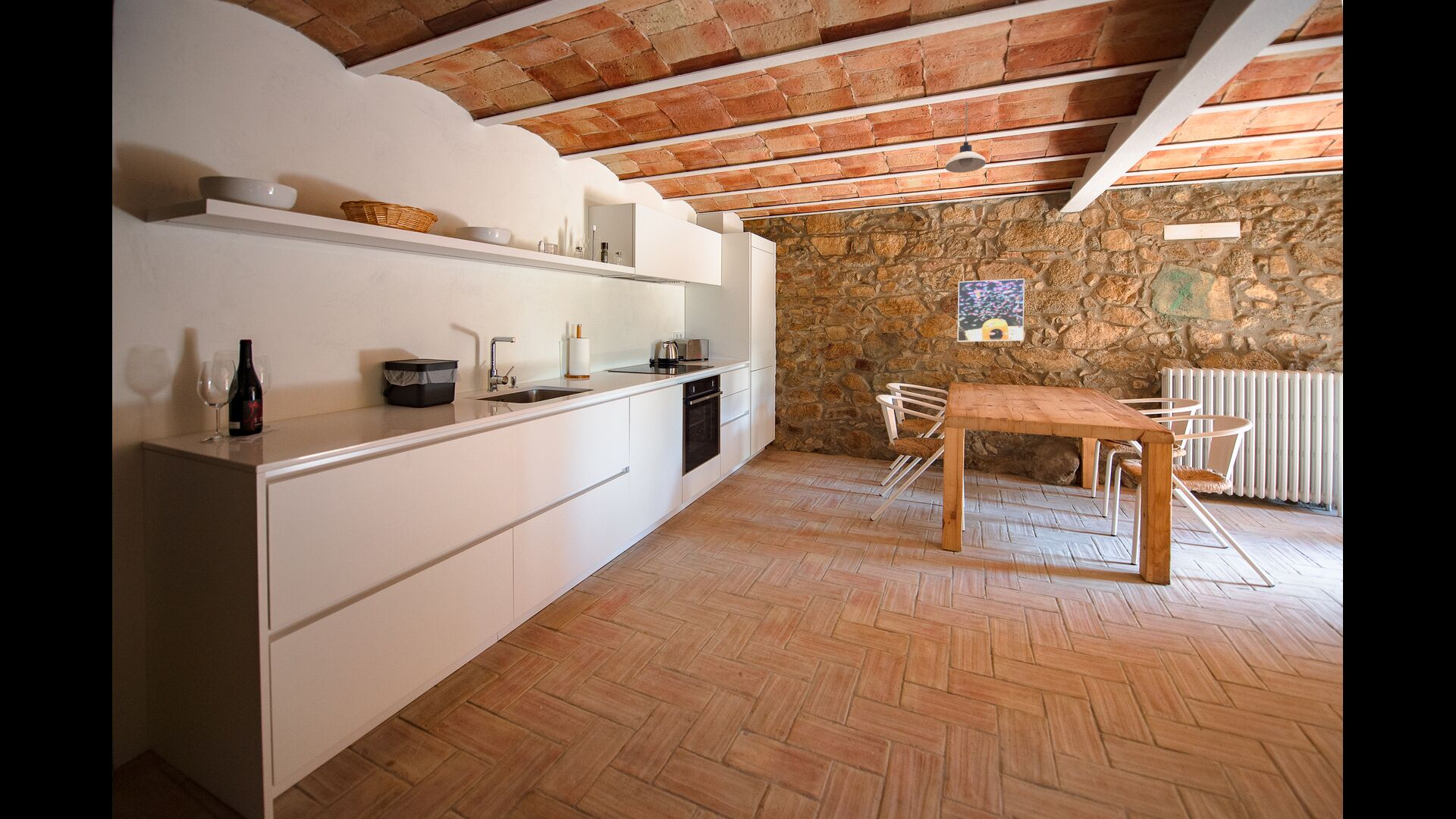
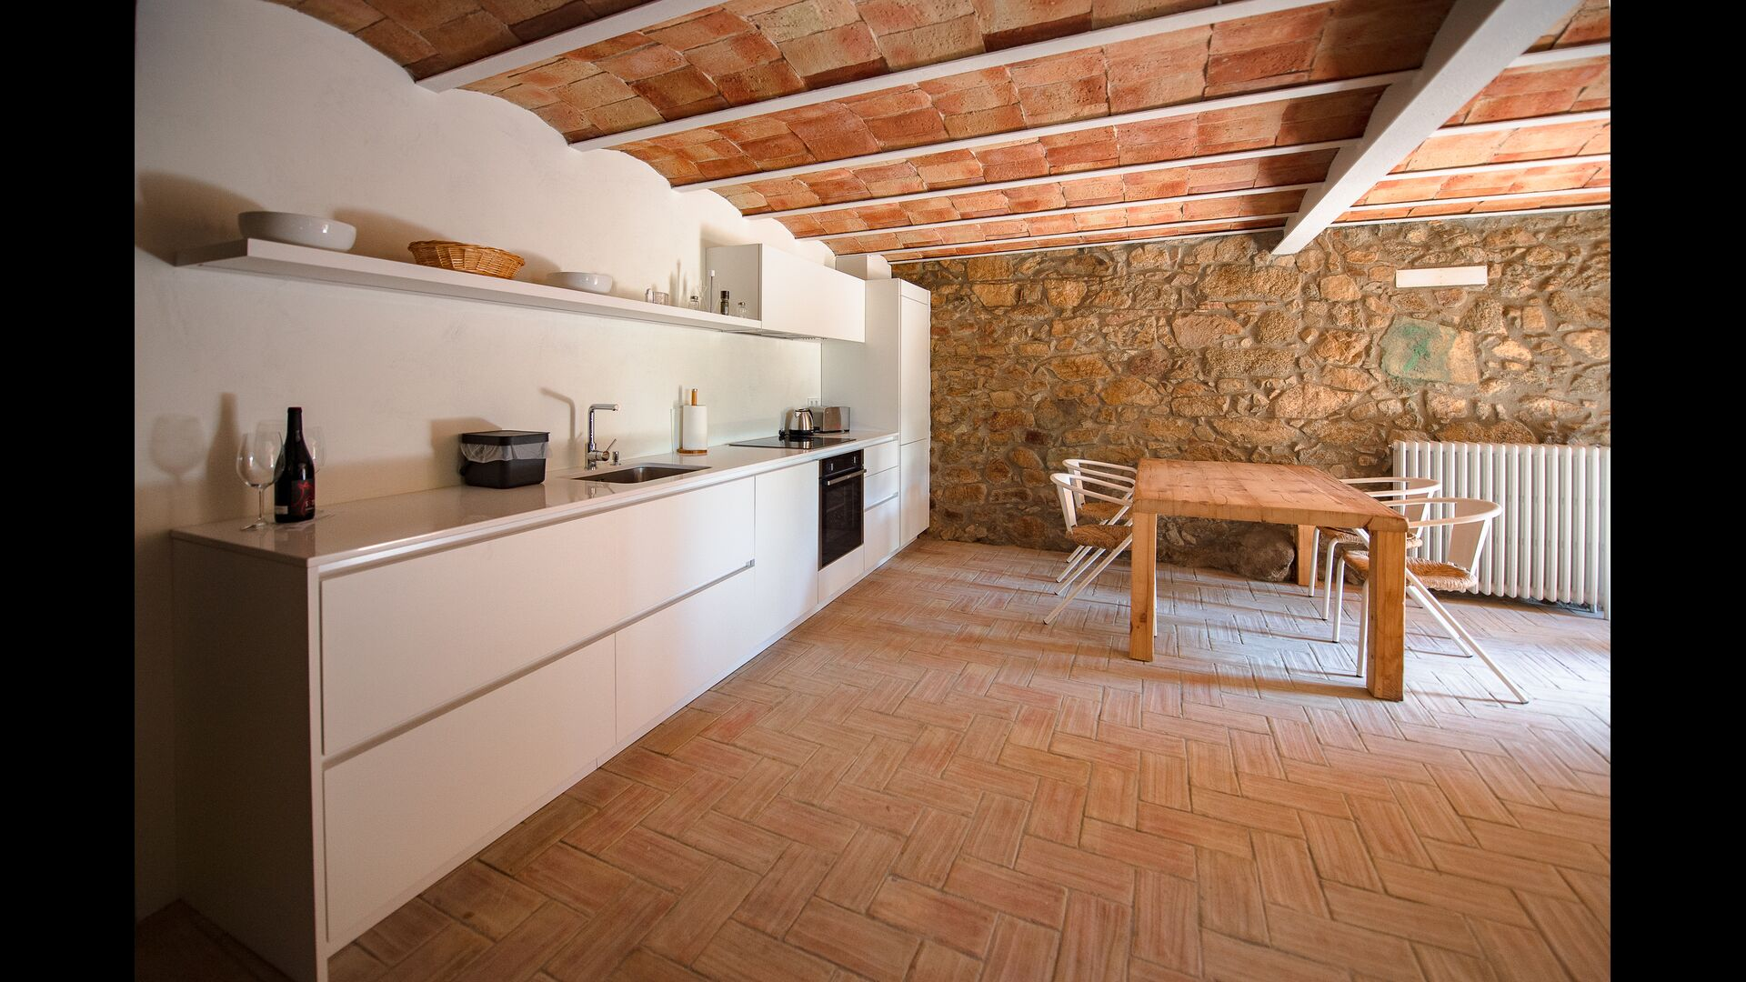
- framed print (990, 310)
- pendant light (965, 134)
